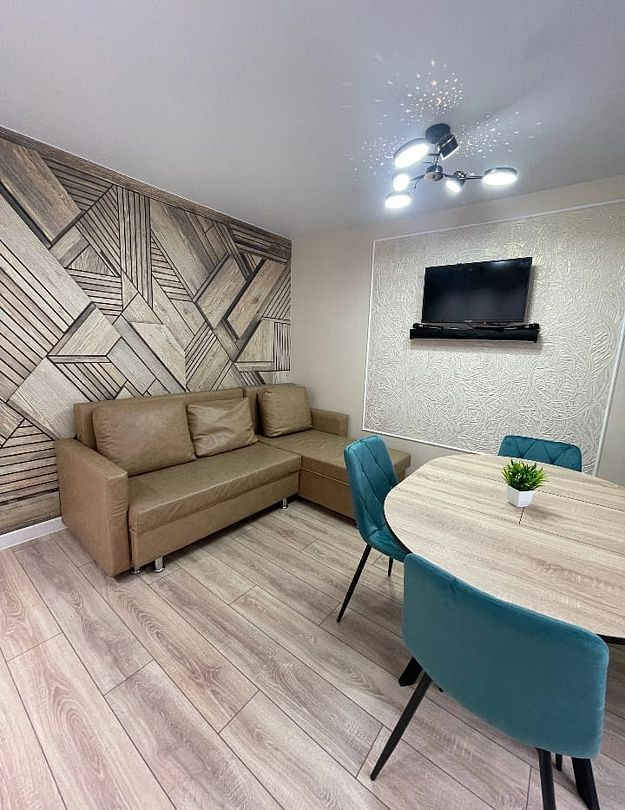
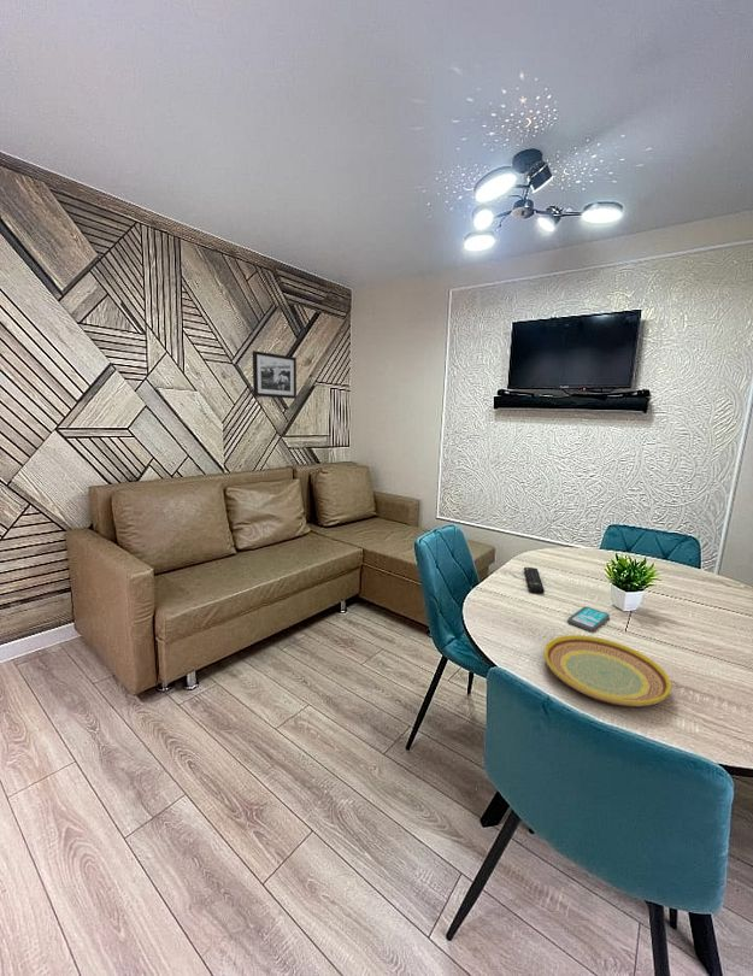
+ plate (602, 670)
+ smartphone (588, 618)
+ remote control (533, 578)
+ picture frame (275, 376)
